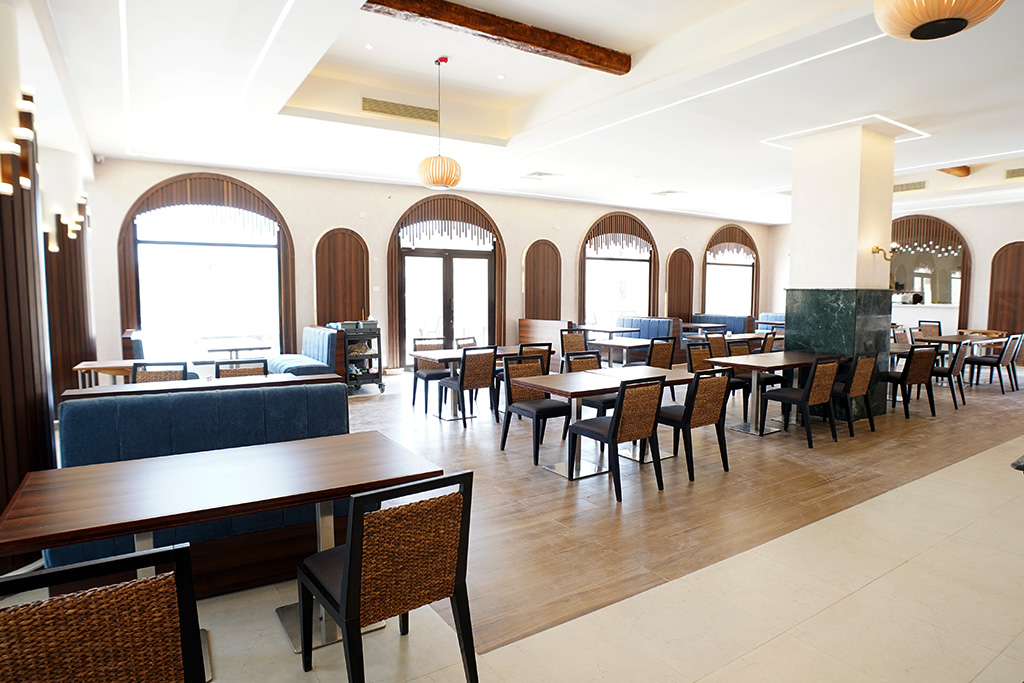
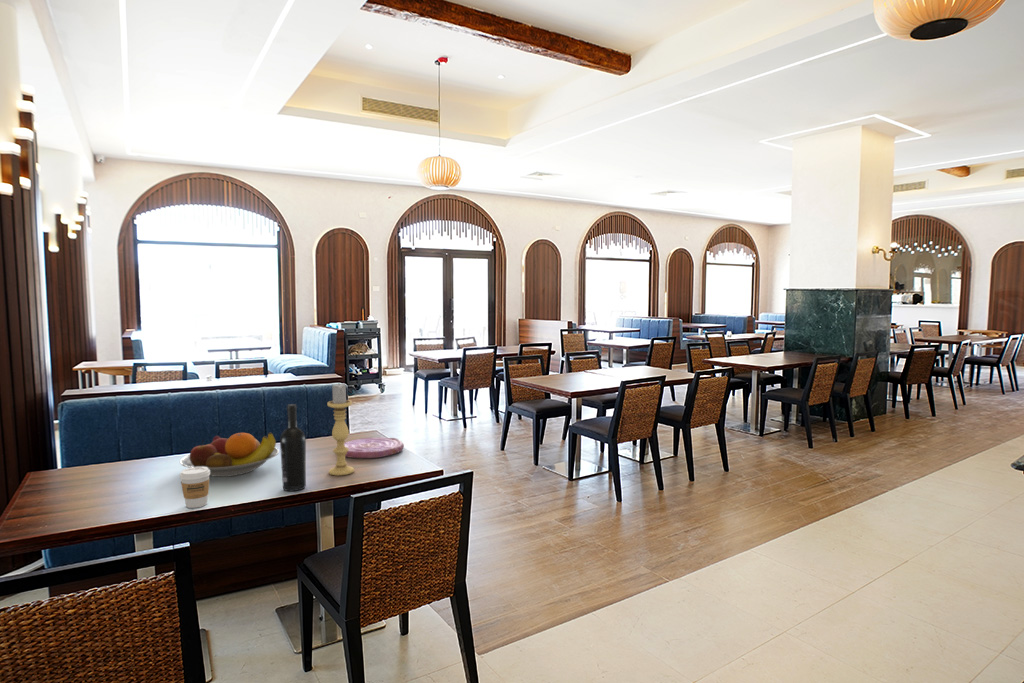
+ fruit bowl (230, 451)
+ wine bottle (293, 446)
+ plate (371, 446)
+ coffee cup (195, 486)
+ candle holder (340, 427)
